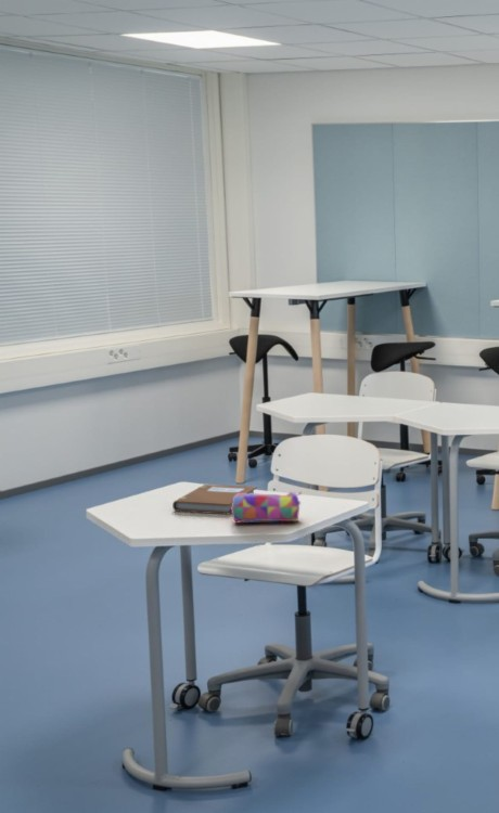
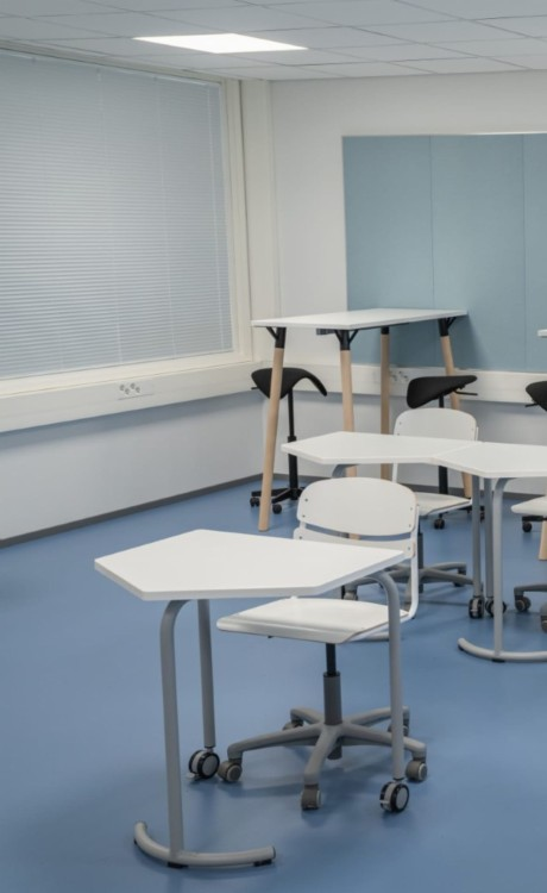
- pencil case (266, 506)
- notebook (216, 498)
